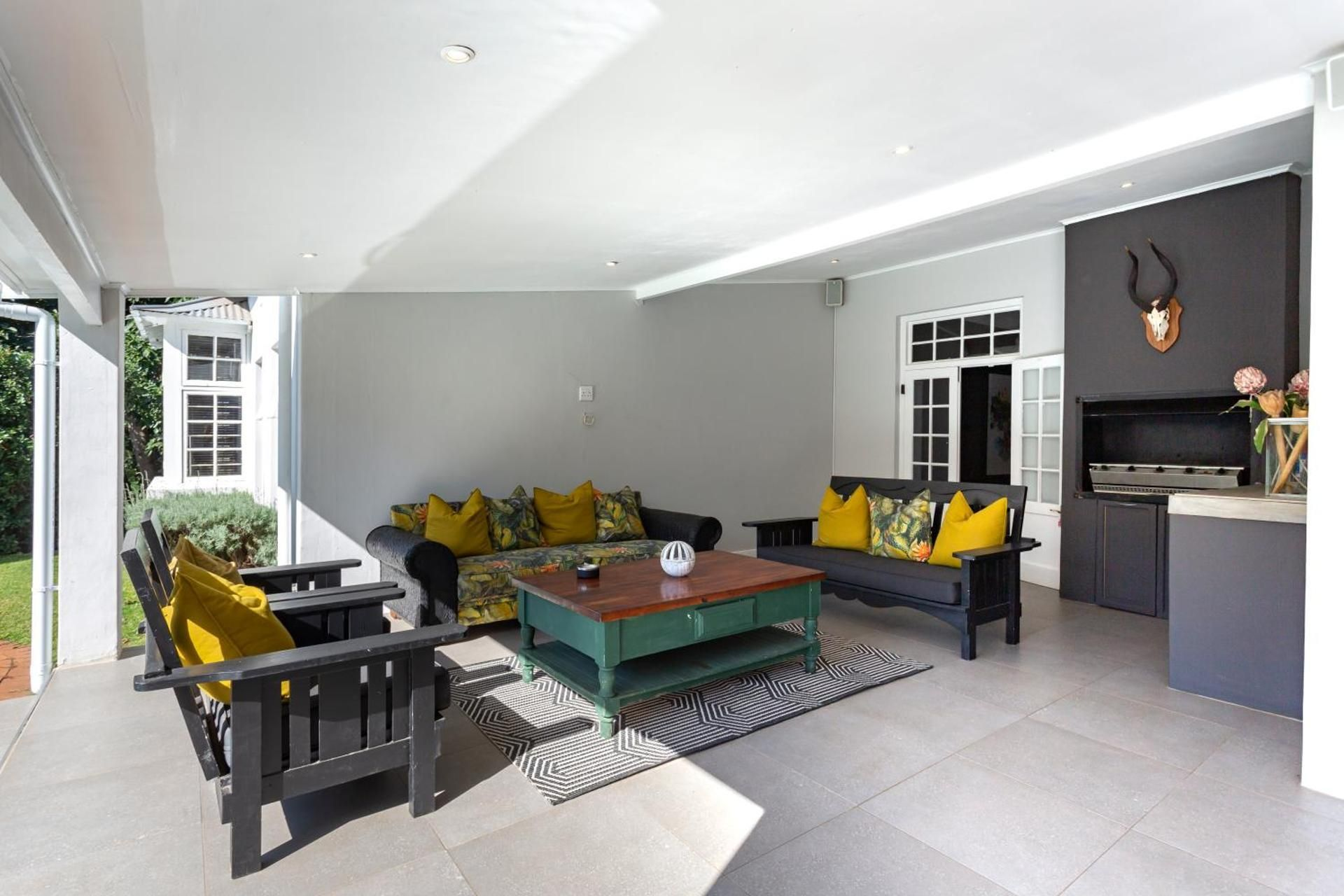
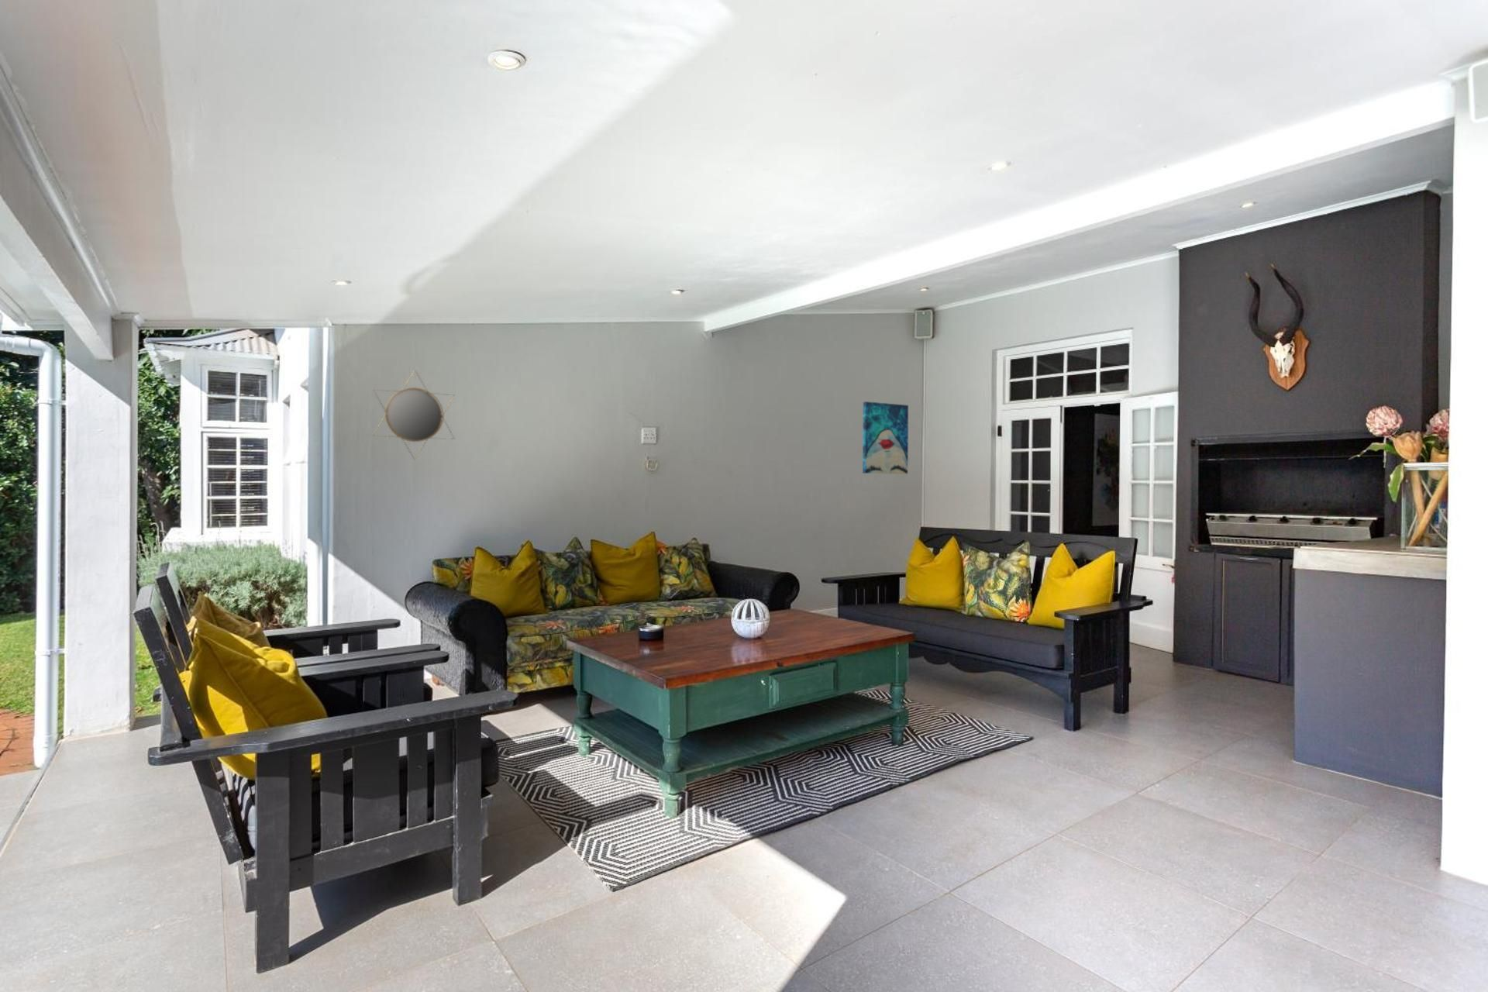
+ home mirror (414, 414)
+ wall art (886, 438)
